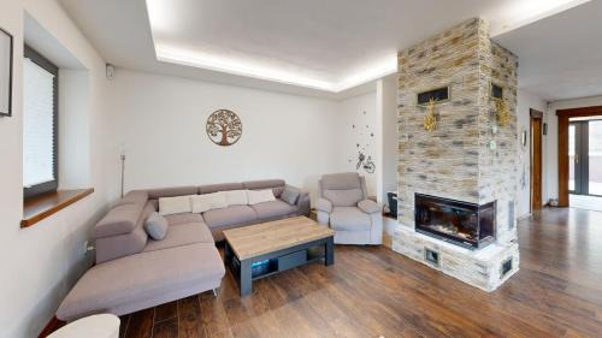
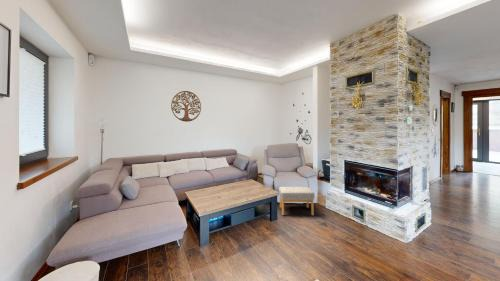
+ footstool (295, 199)
